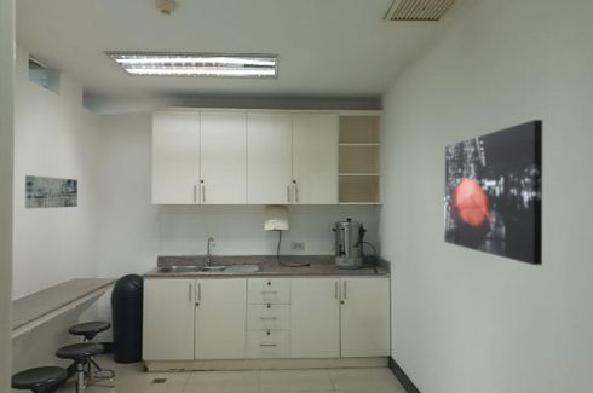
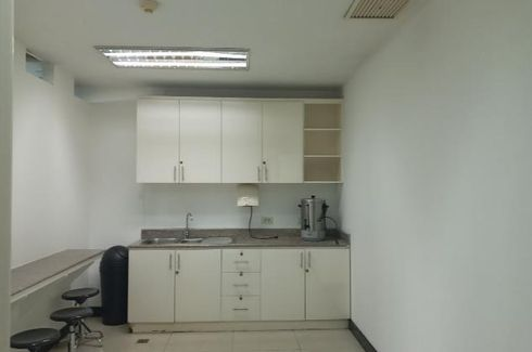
- wall art (483, 193)
- wall art (53, 192)
